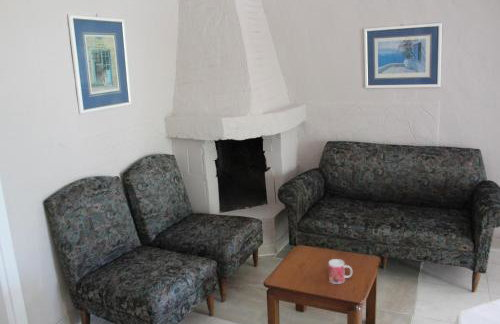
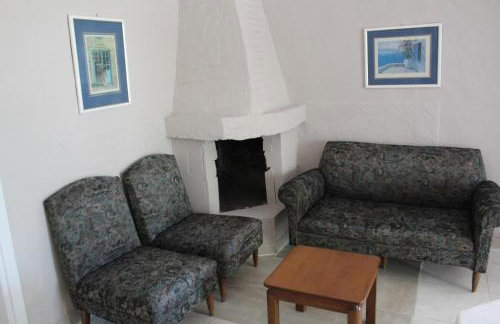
- mug (340, 271)
